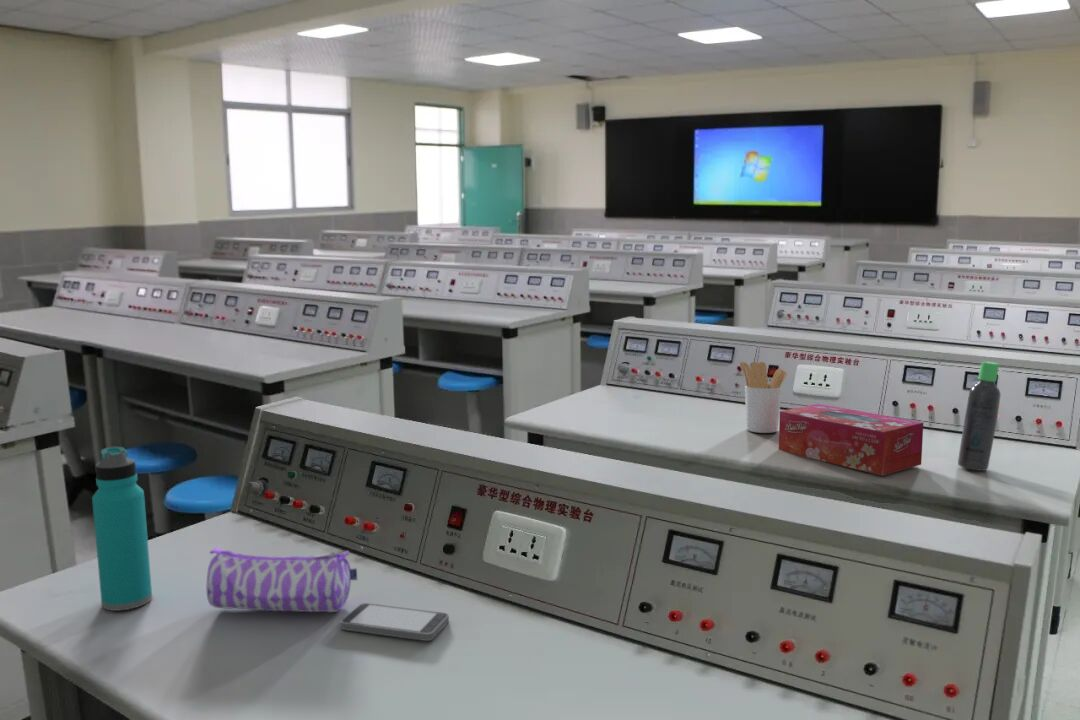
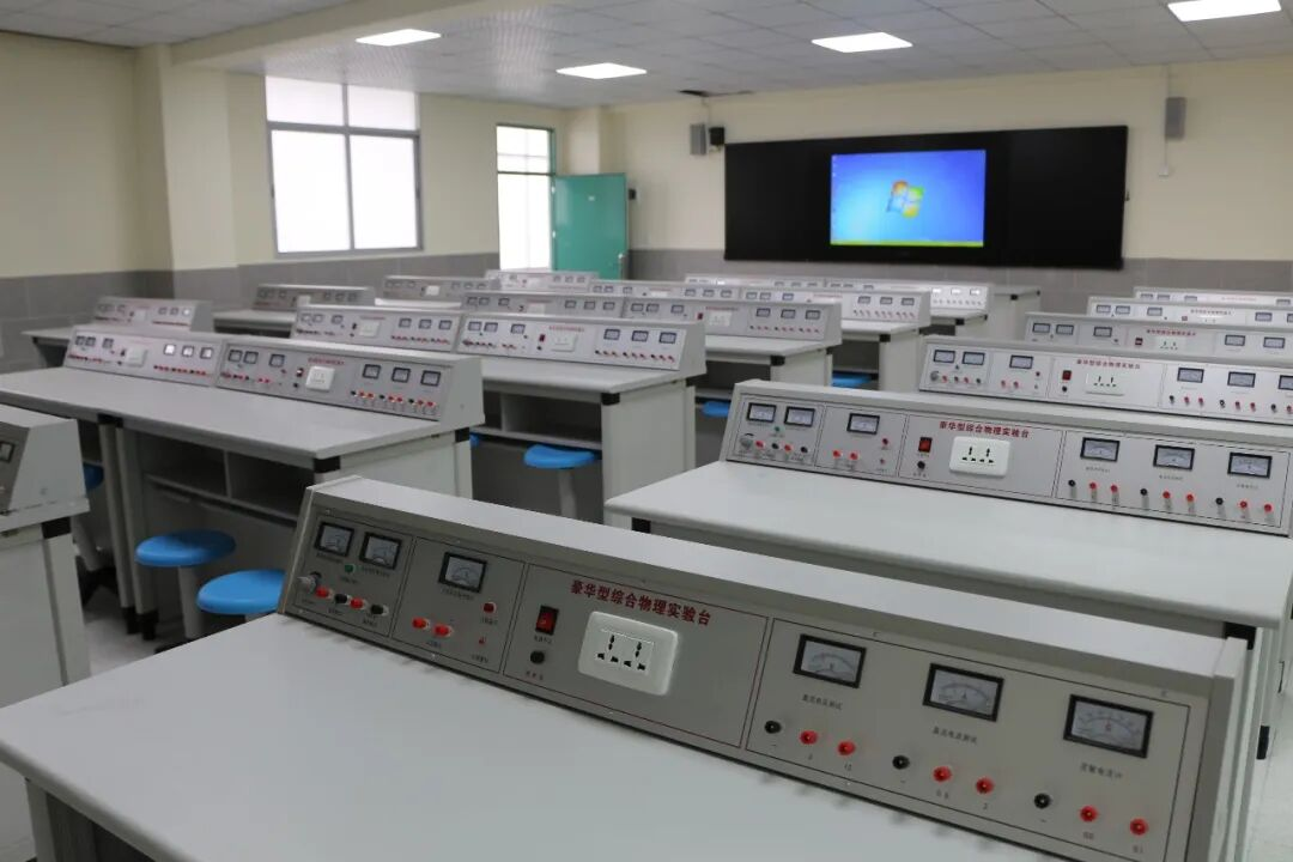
- tissue box (848, 437)
- pencil case (280, 579)
- utensil holder (759, 395)
- smartphone (395, 621)
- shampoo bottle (979, 415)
- water bottle (120, 526)
